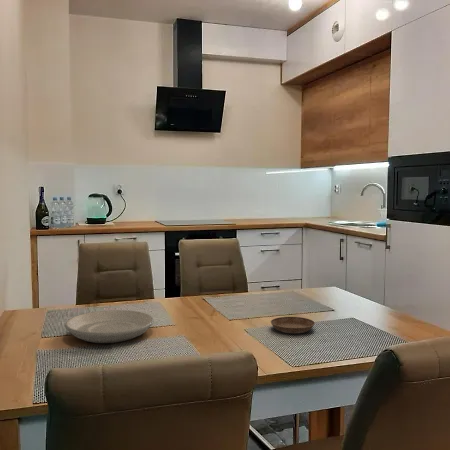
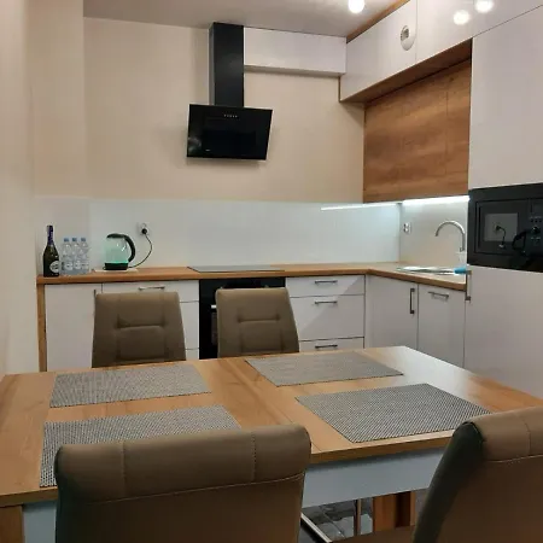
- saucer (292, 325)
- plate (110, 327)
